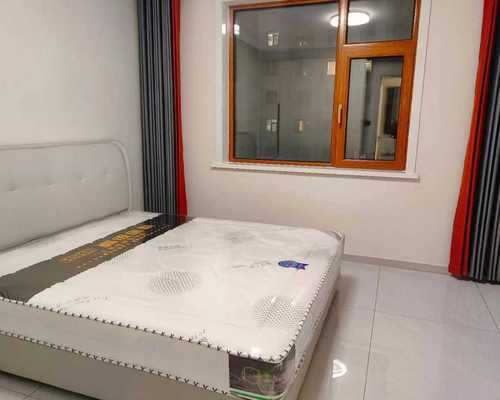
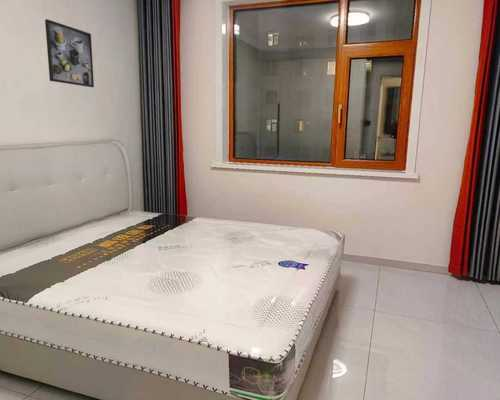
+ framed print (71, 56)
